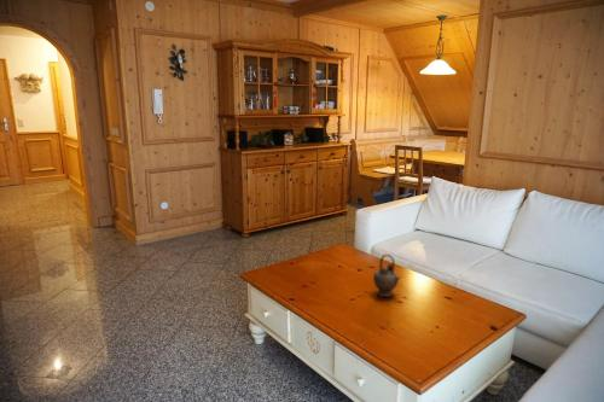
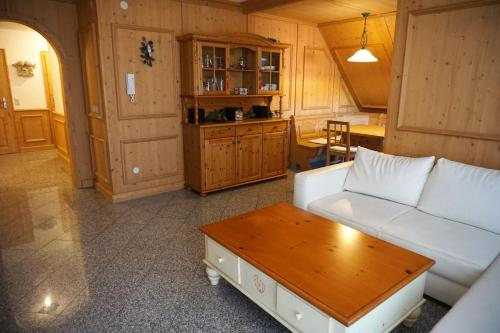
- teapot (388, 275)
